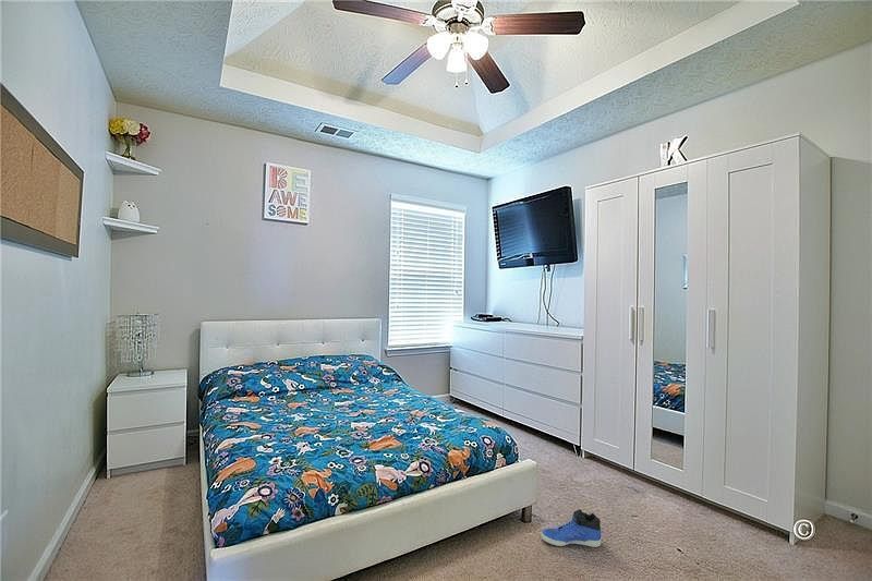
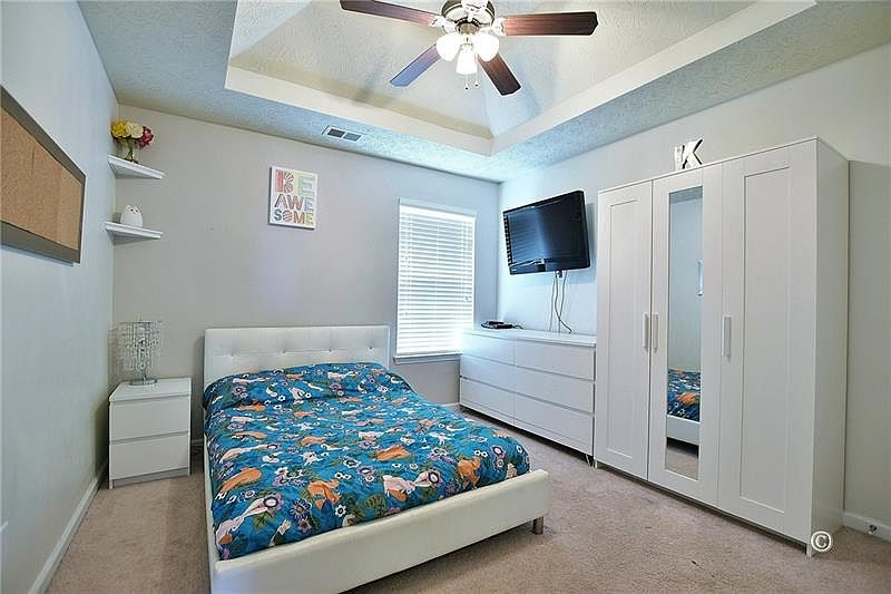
- sneaker (570, 525)
